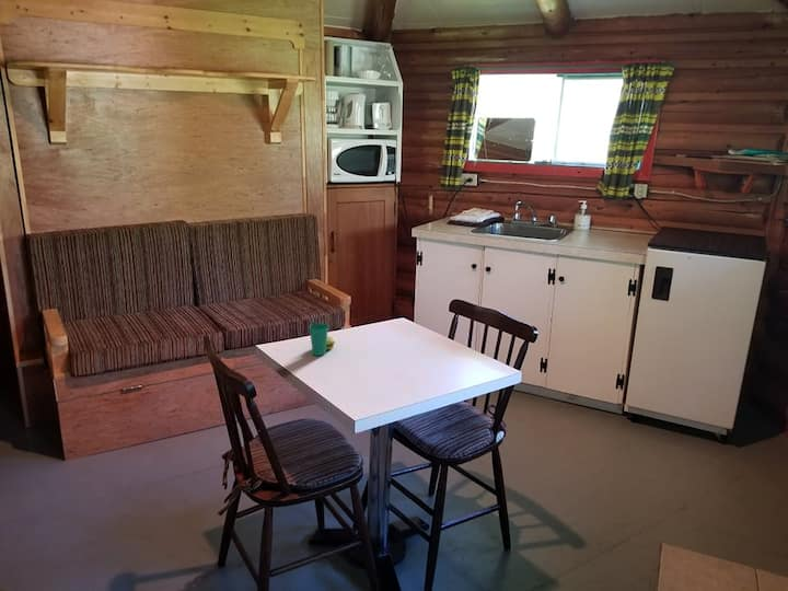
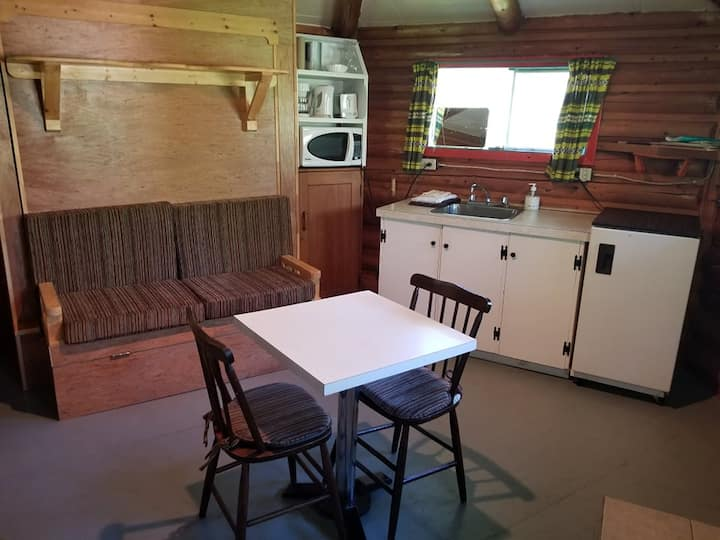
- cup (322, 337)
